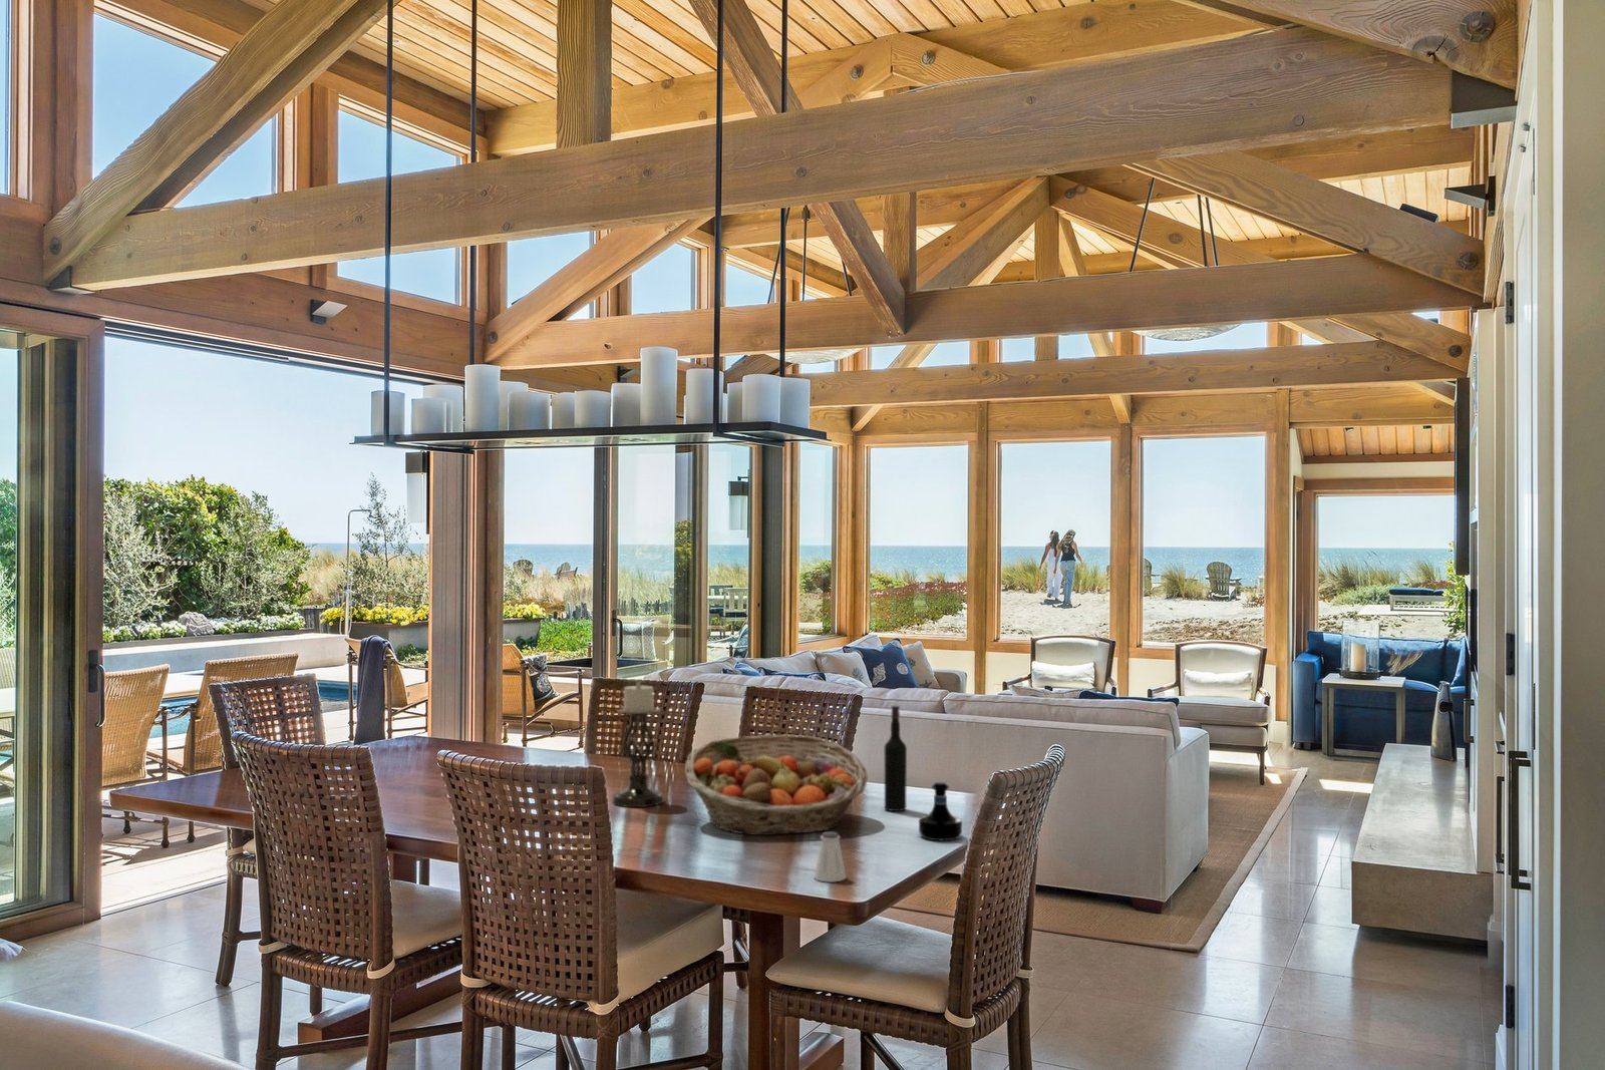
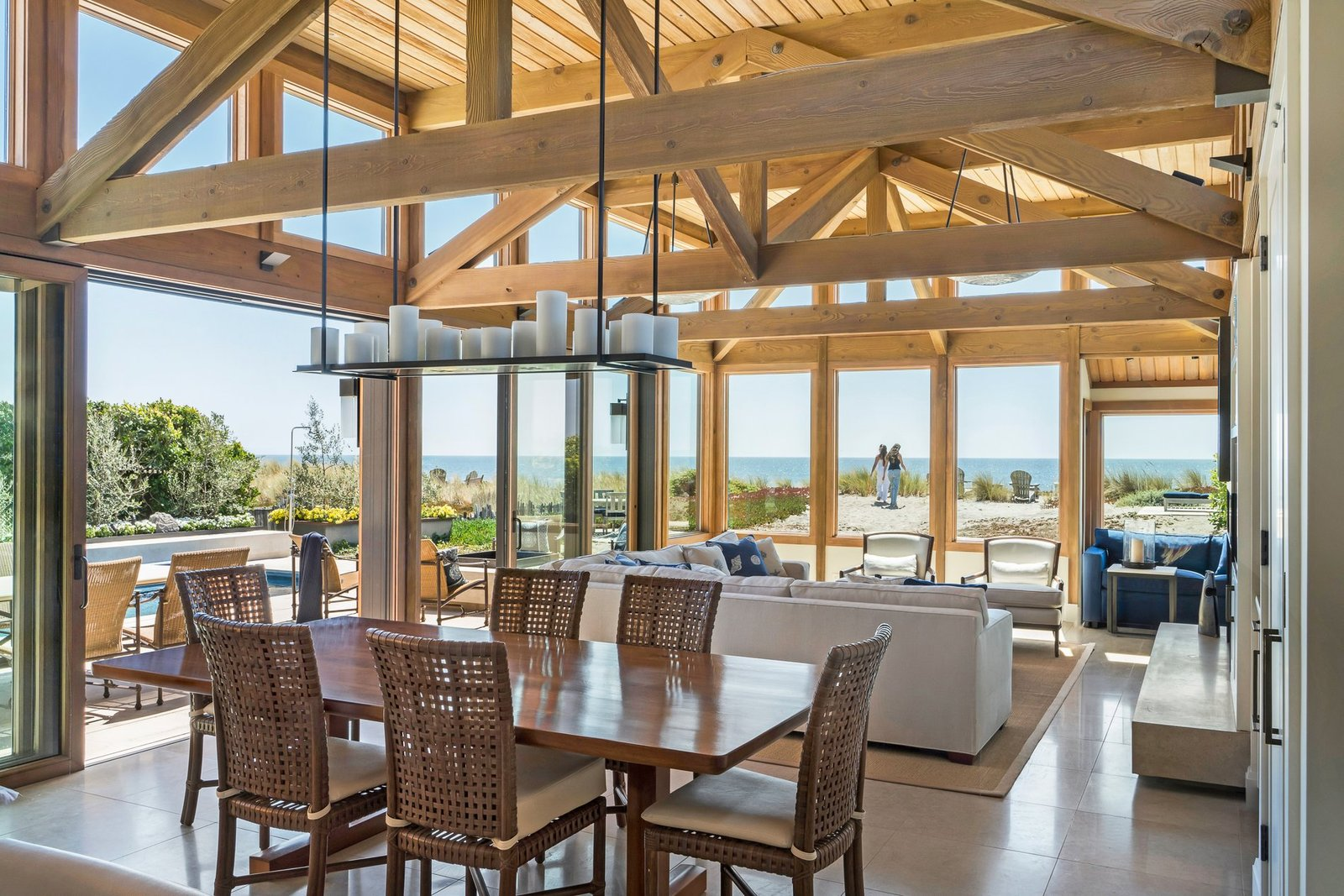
- saltshaker (830, 855)
- fruit basket (775, 783)
- tequila bottle (940, 810)
- wine bottle (894, 757)
- candle holder (639, 743)
